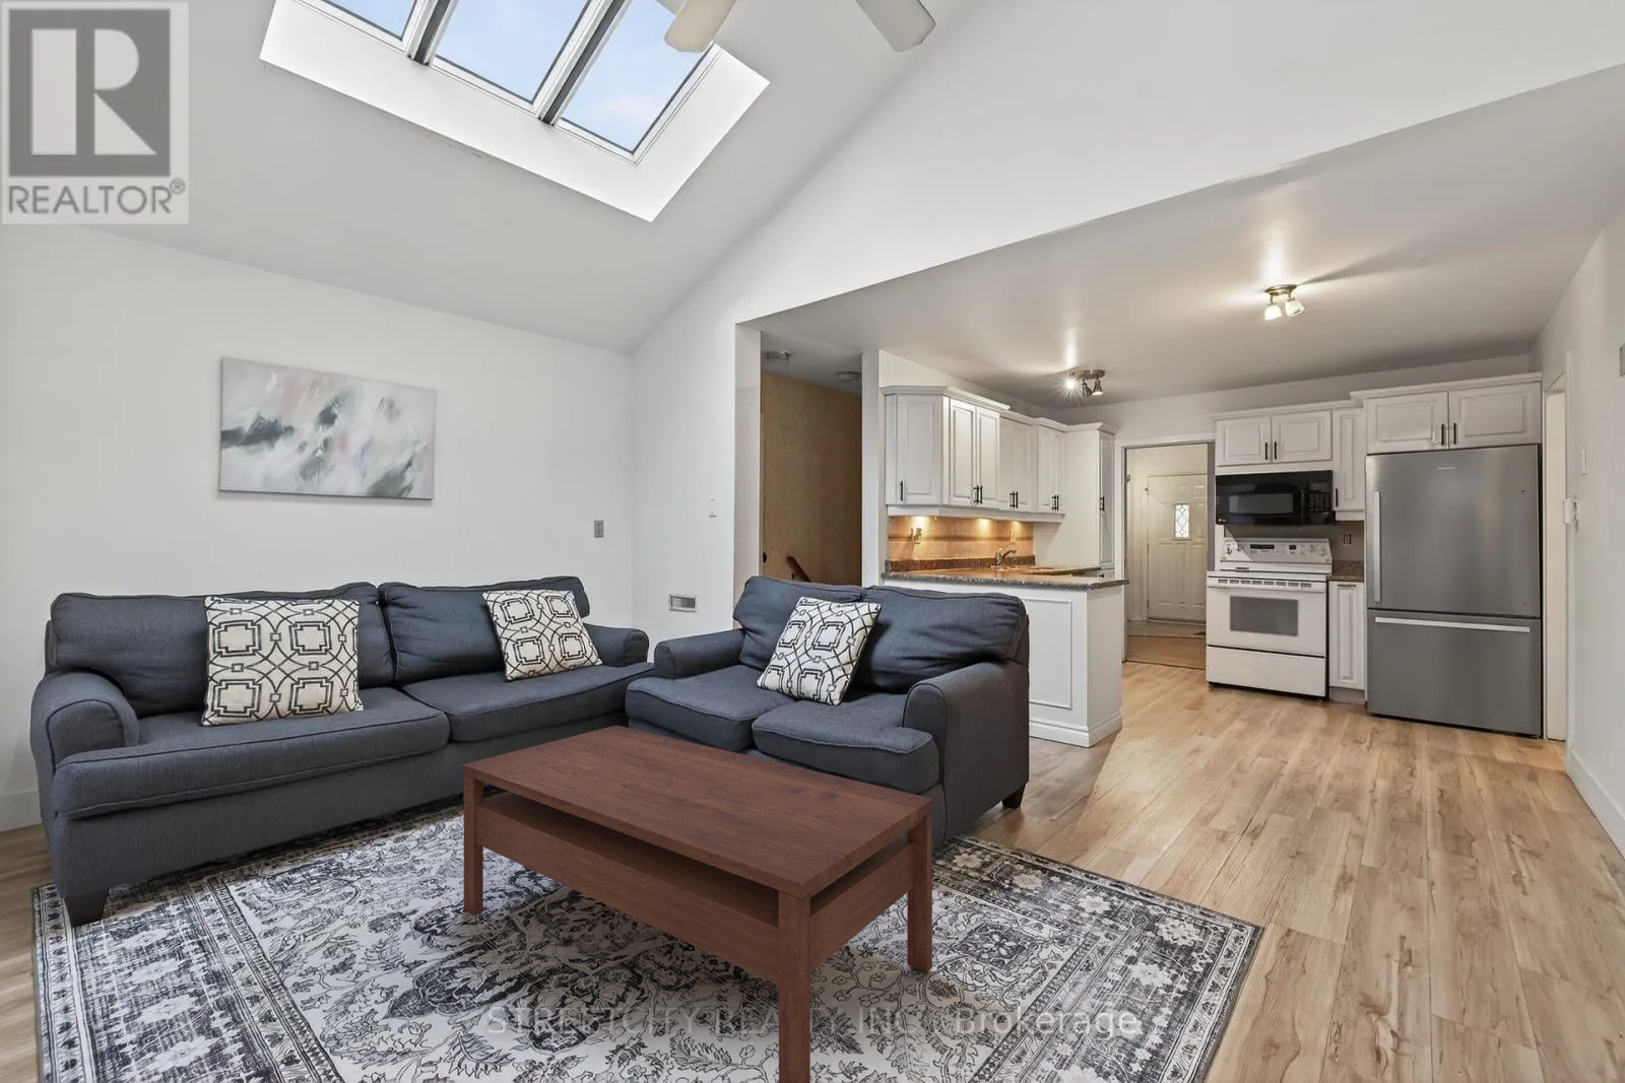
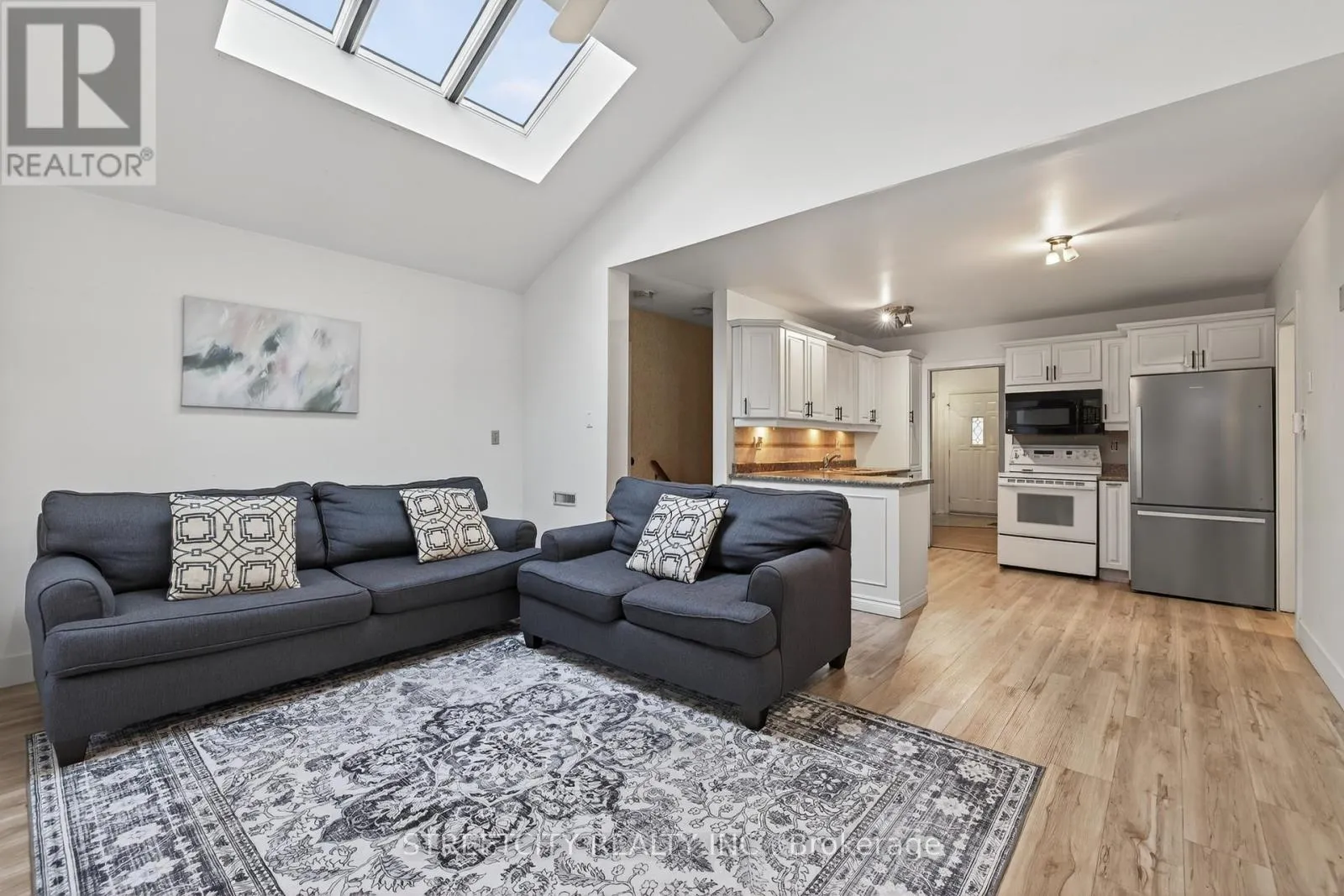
- coffee table (681, 858)
